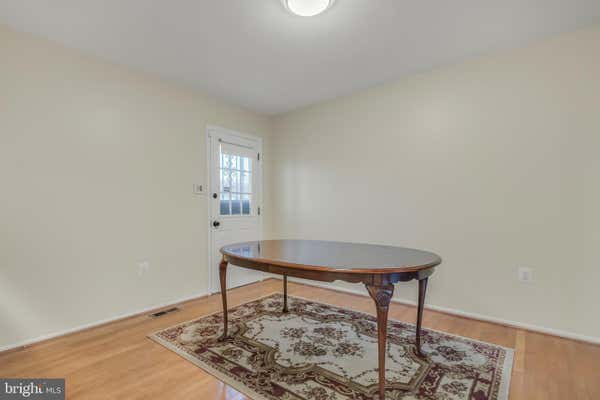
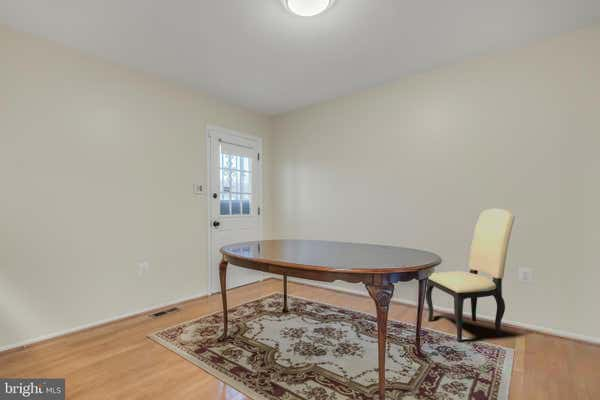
+ dining chair (465, 272)
